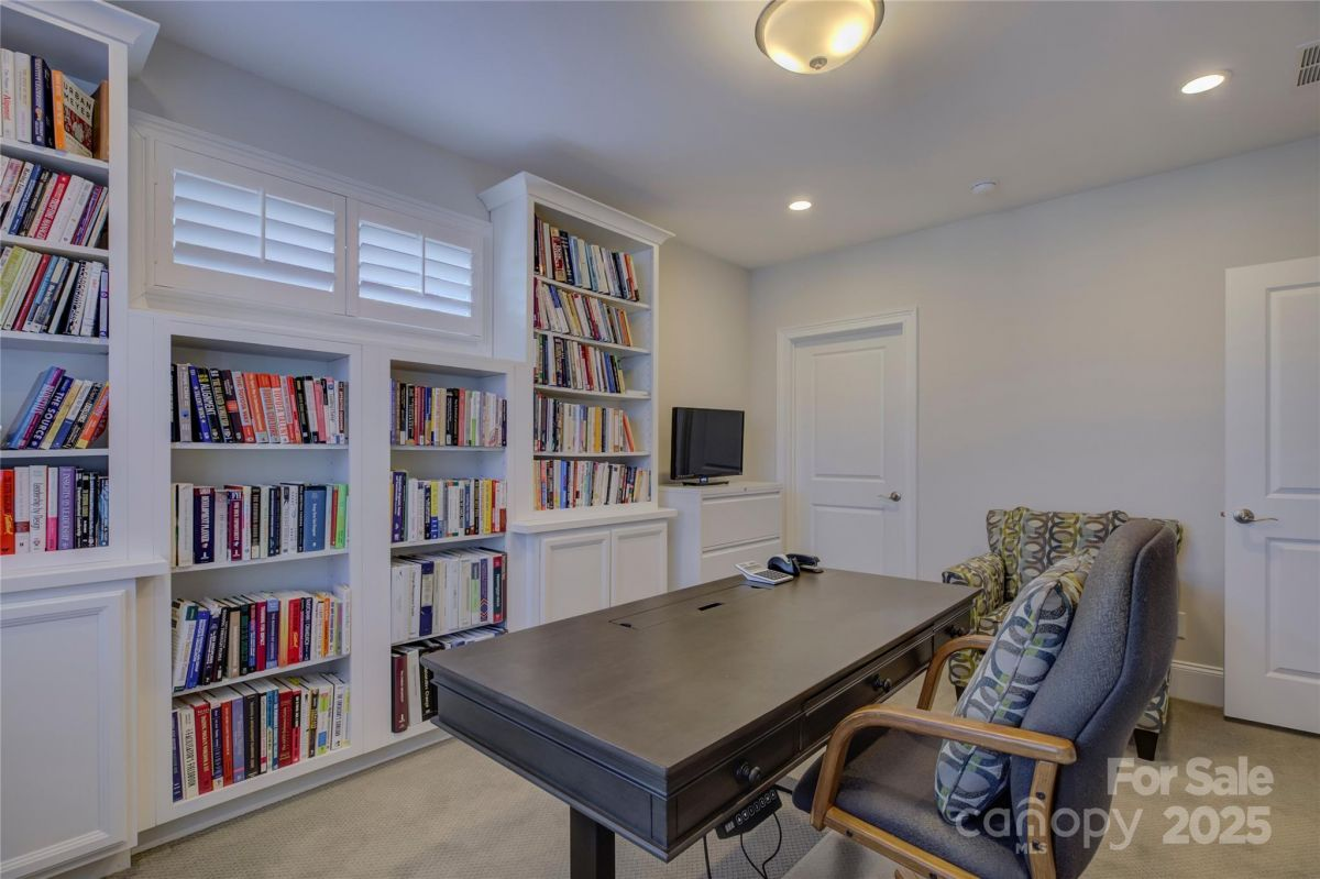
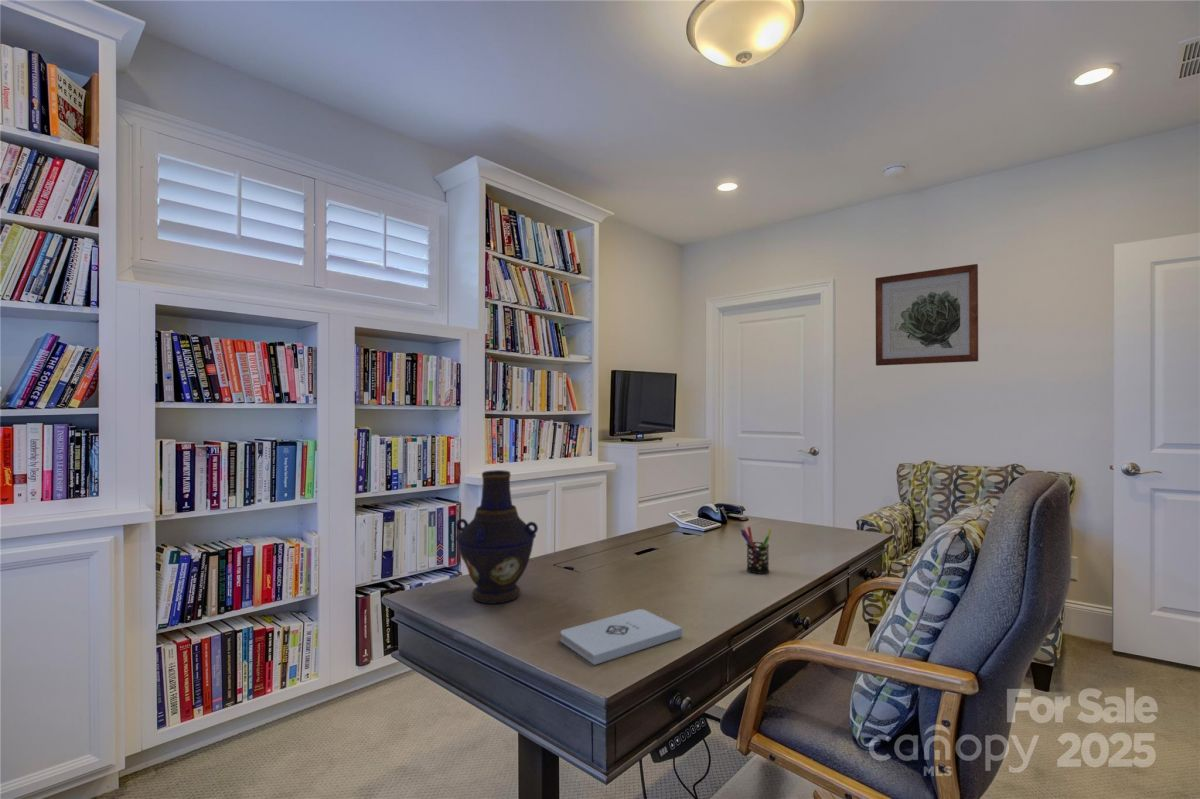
+ wall art (924, 317)
+ notepad (620, 633)
+ pen holder (758, 548)
+ vase (496, 533)
